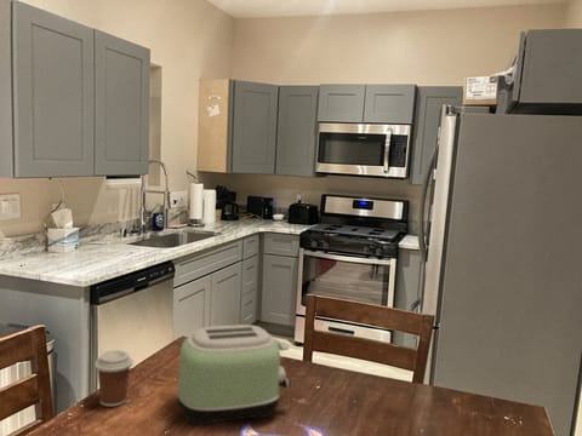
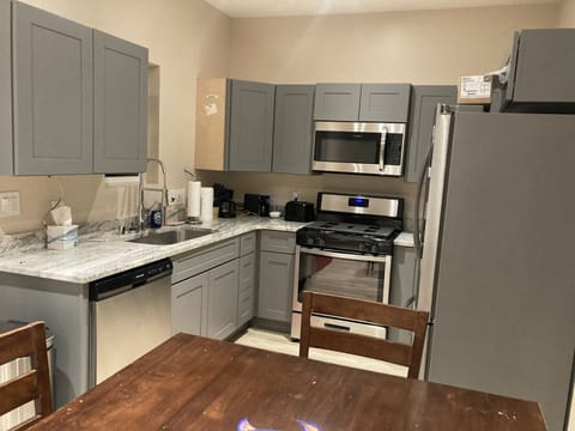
- coffee cup (113, 378)
- toaster (234, 371)
